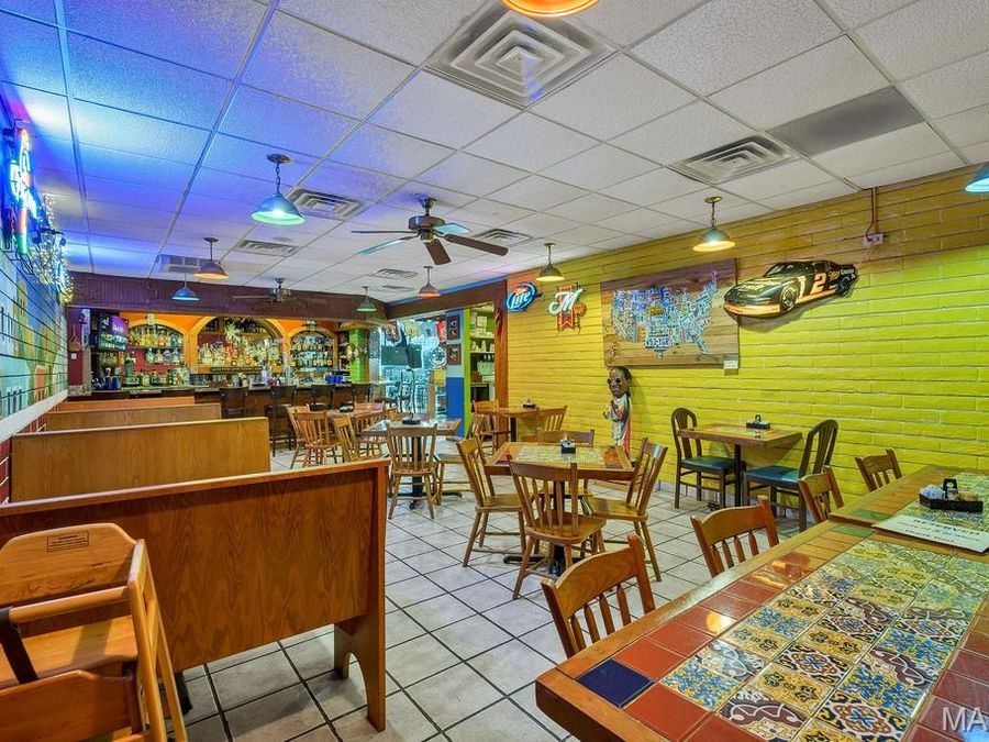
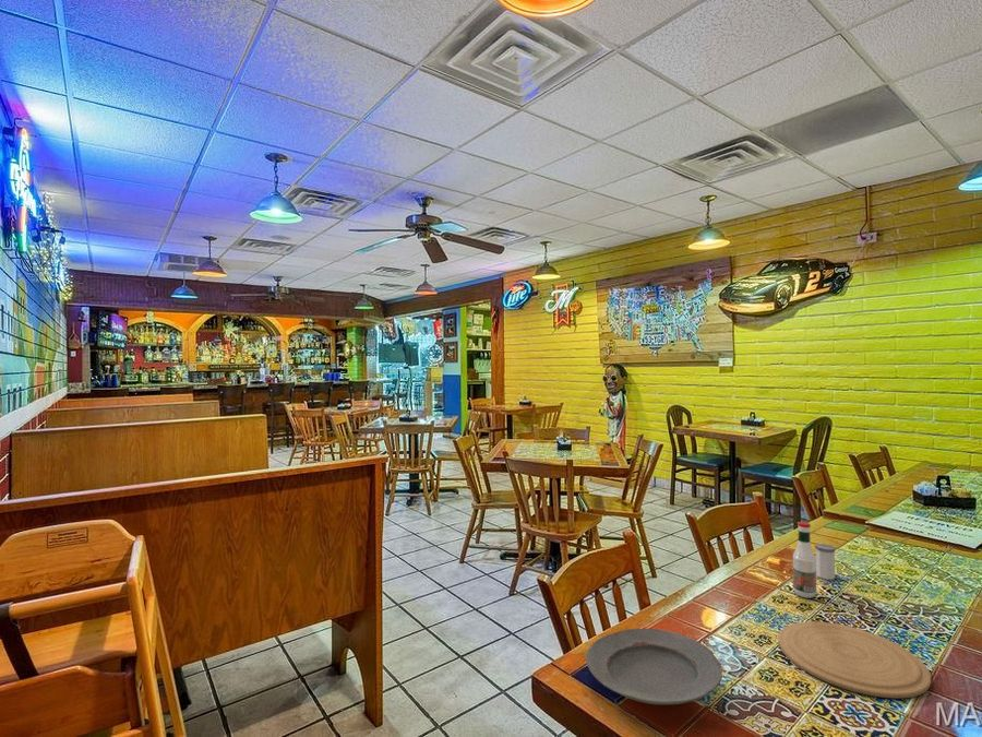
+ tabasco sauce (804, 559)
+ plate (651, 670)
+ salt shaker (825, 561)
+ plate (849, 654)
